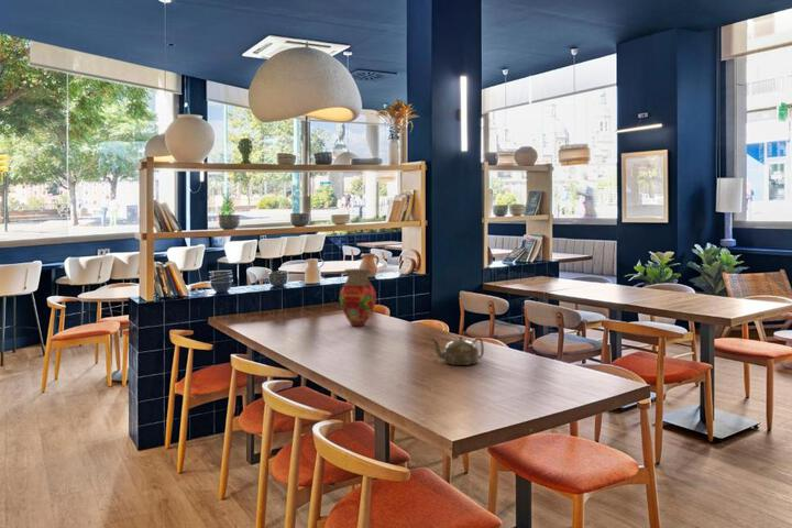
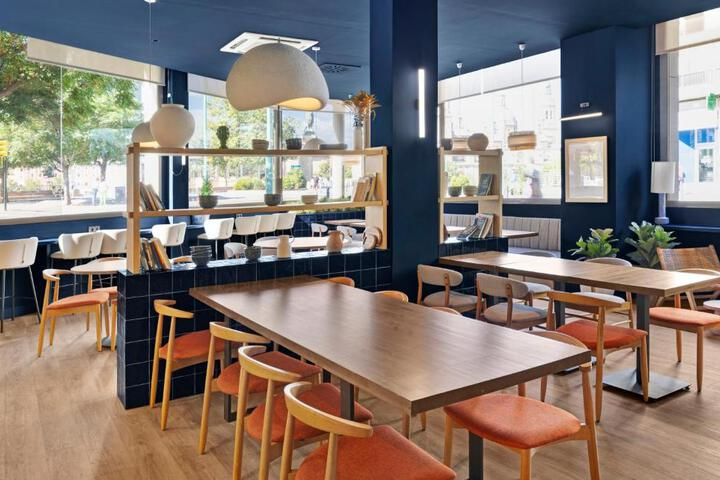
- teapot (458, 349)
- vase (358, 297)
